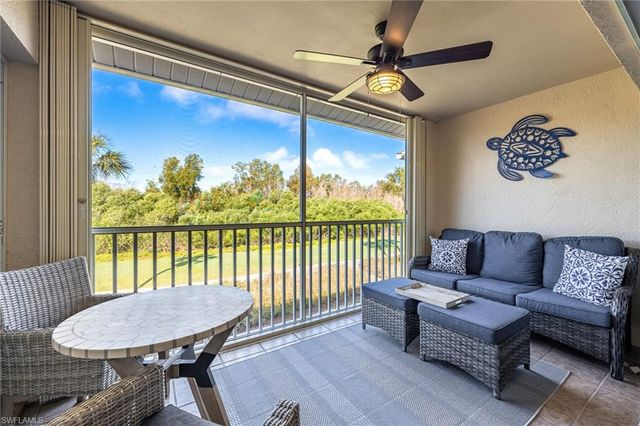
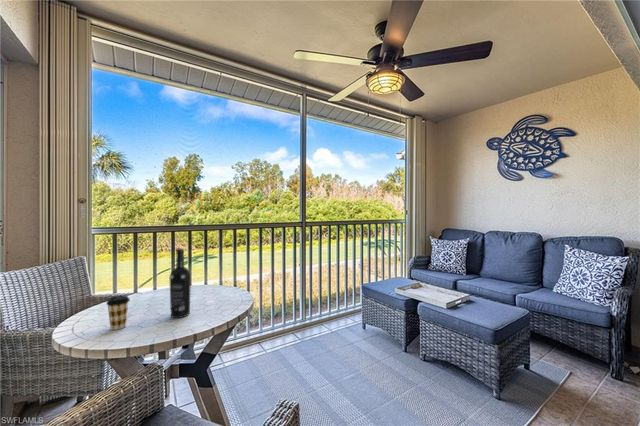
+ wine bottle (180, 281)
+ coffee cup (118, 312)
